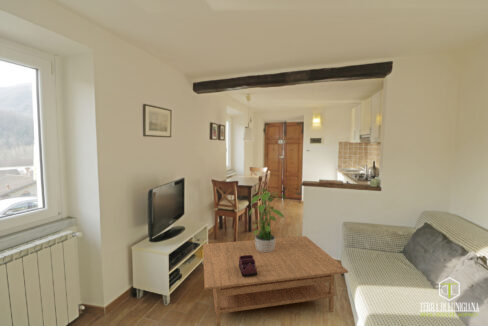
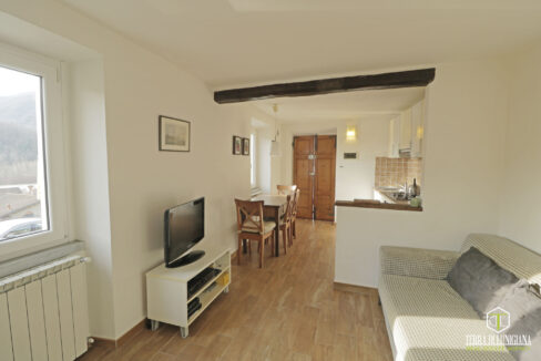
- decorative box (247, 264)
- coffee table (266, 275)
- potted plant (267, 218)
